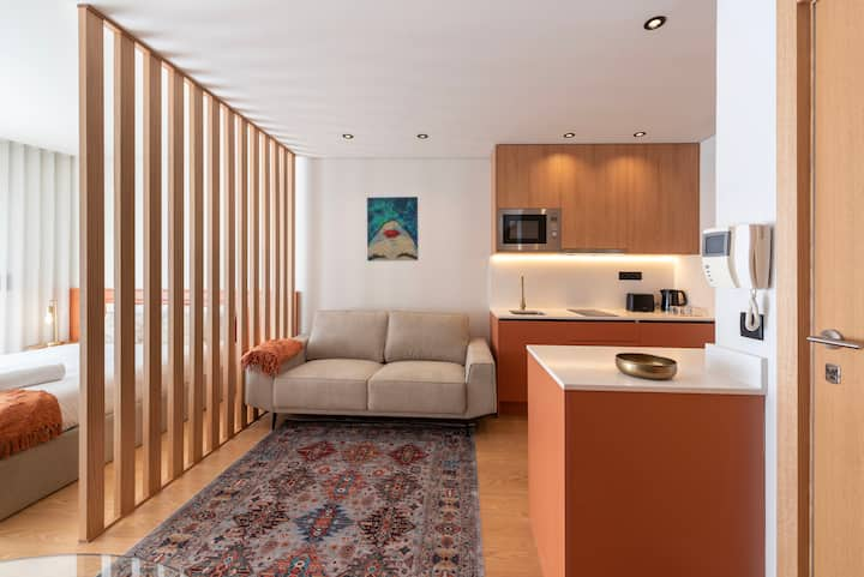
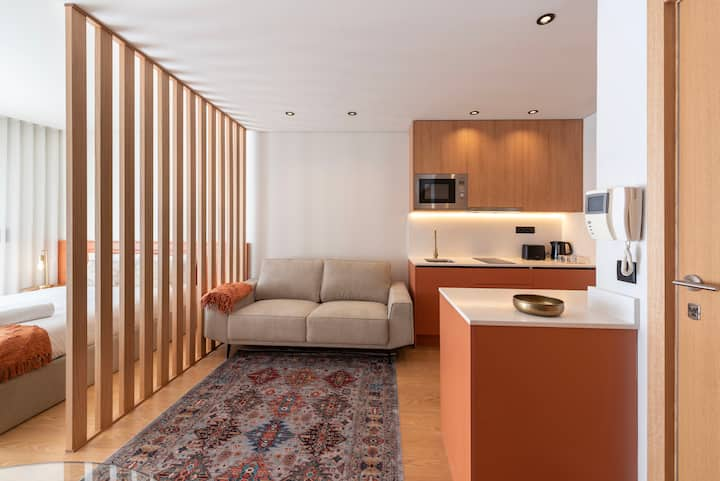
- wall art (392, 229)
